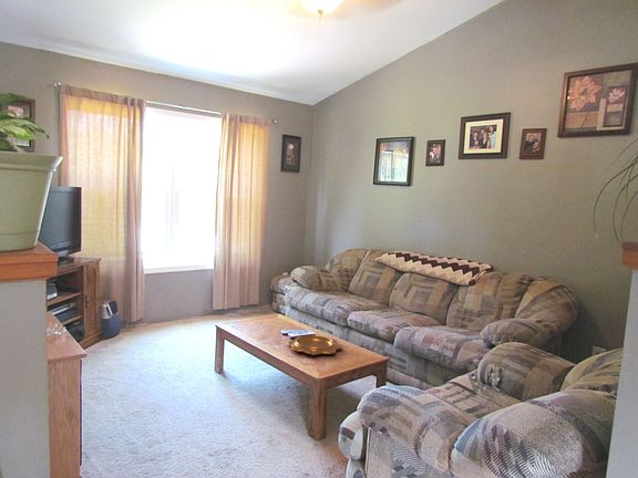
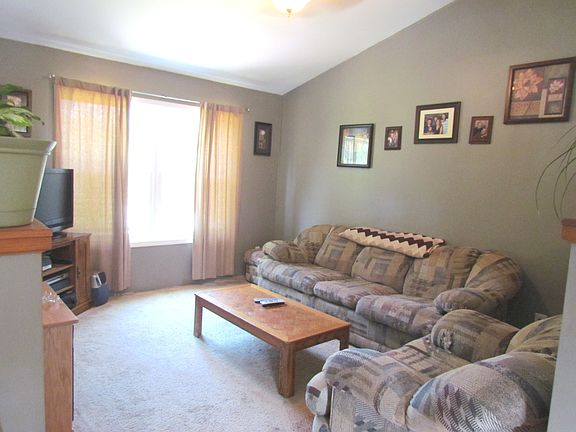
- decorative bowl (315, 344)
